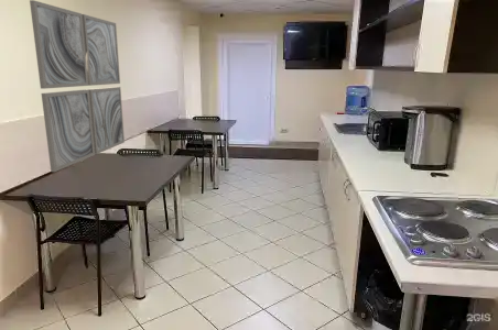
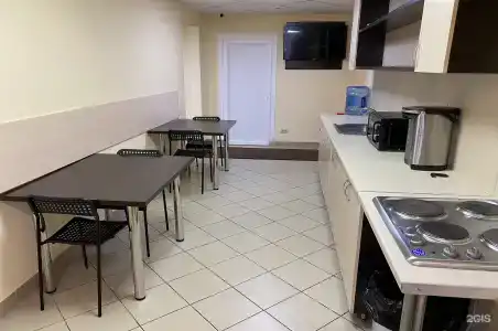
- wall art (87, 89)
